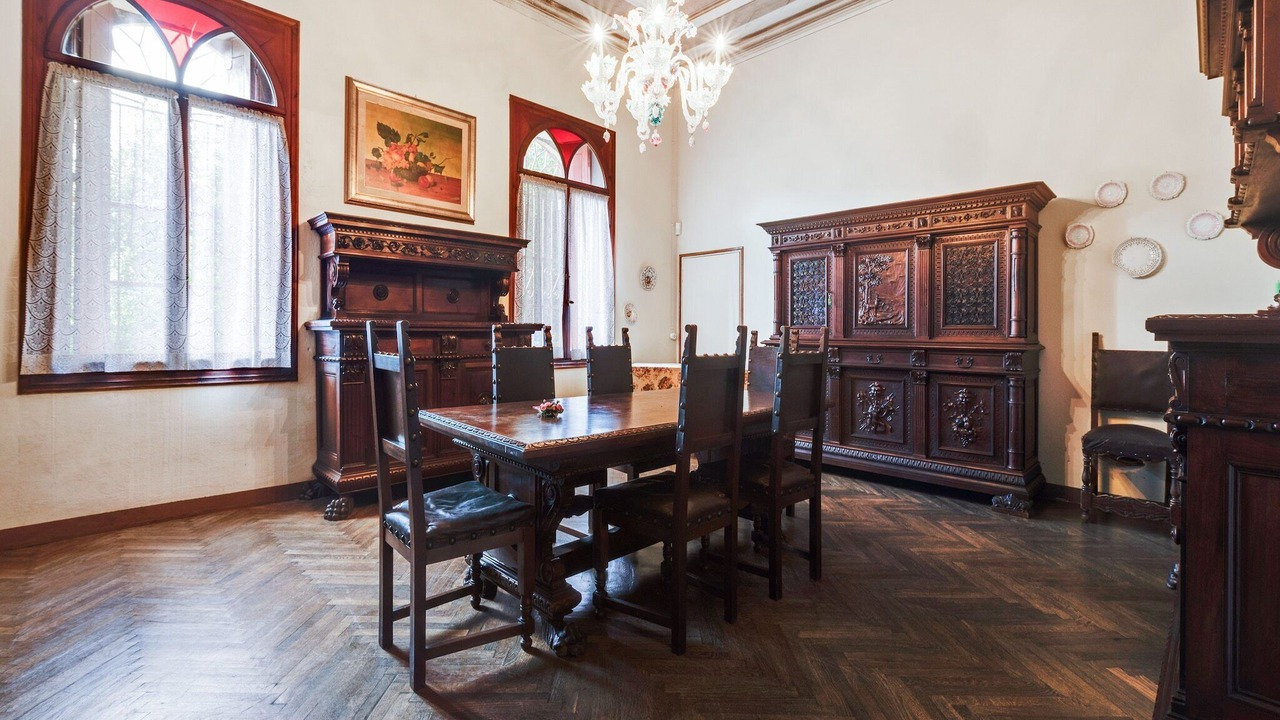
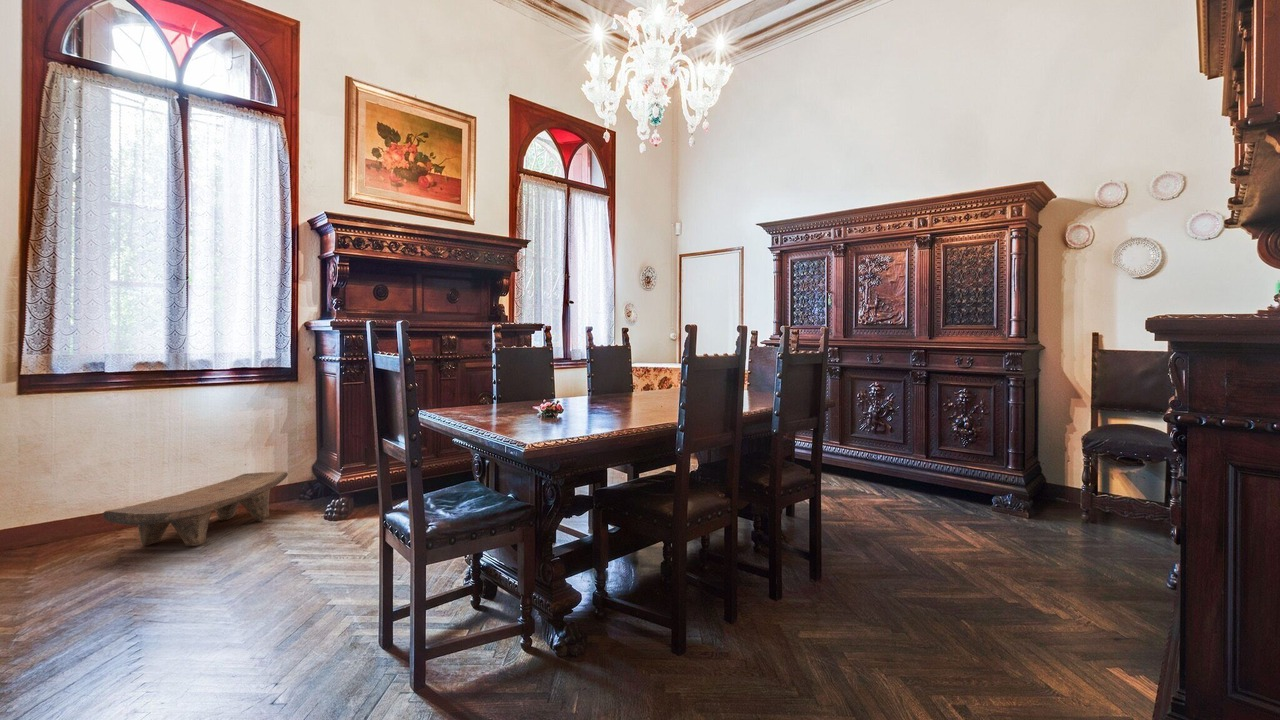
+ bench (207, 509)
